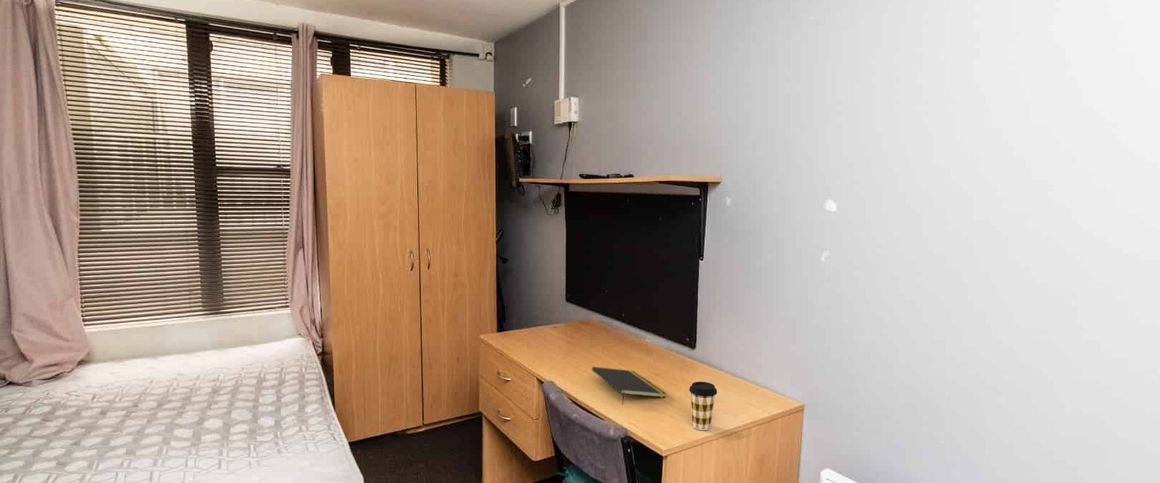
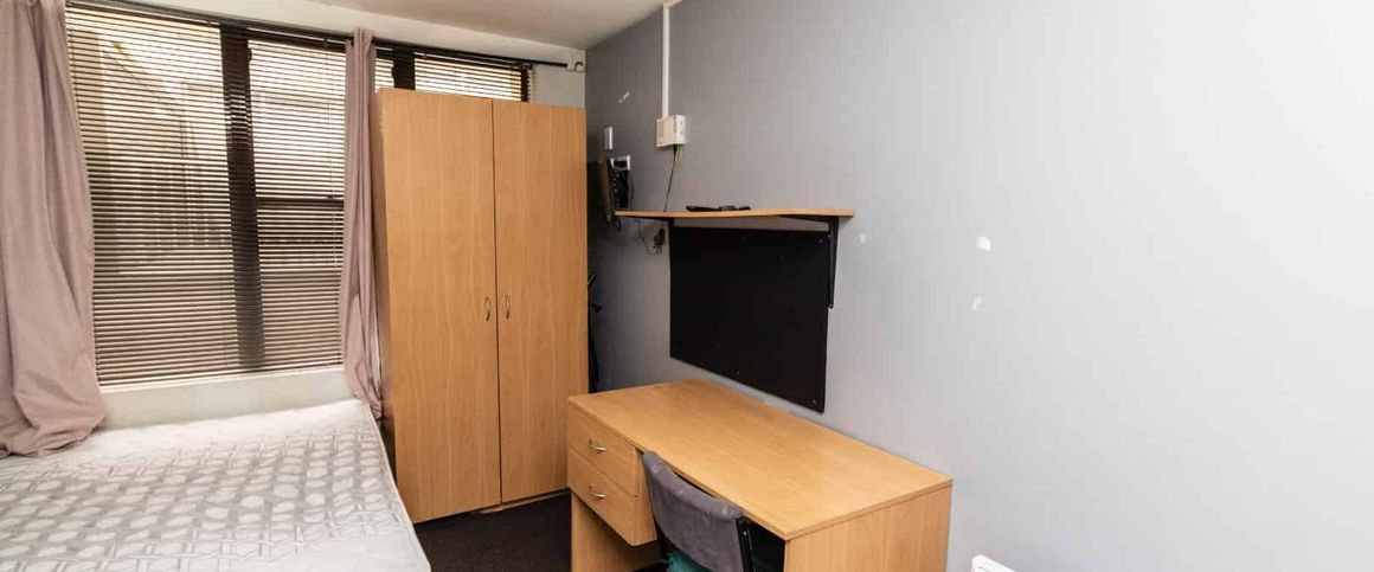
- coffee cup (702, 406)
- notepad (627, 381)
